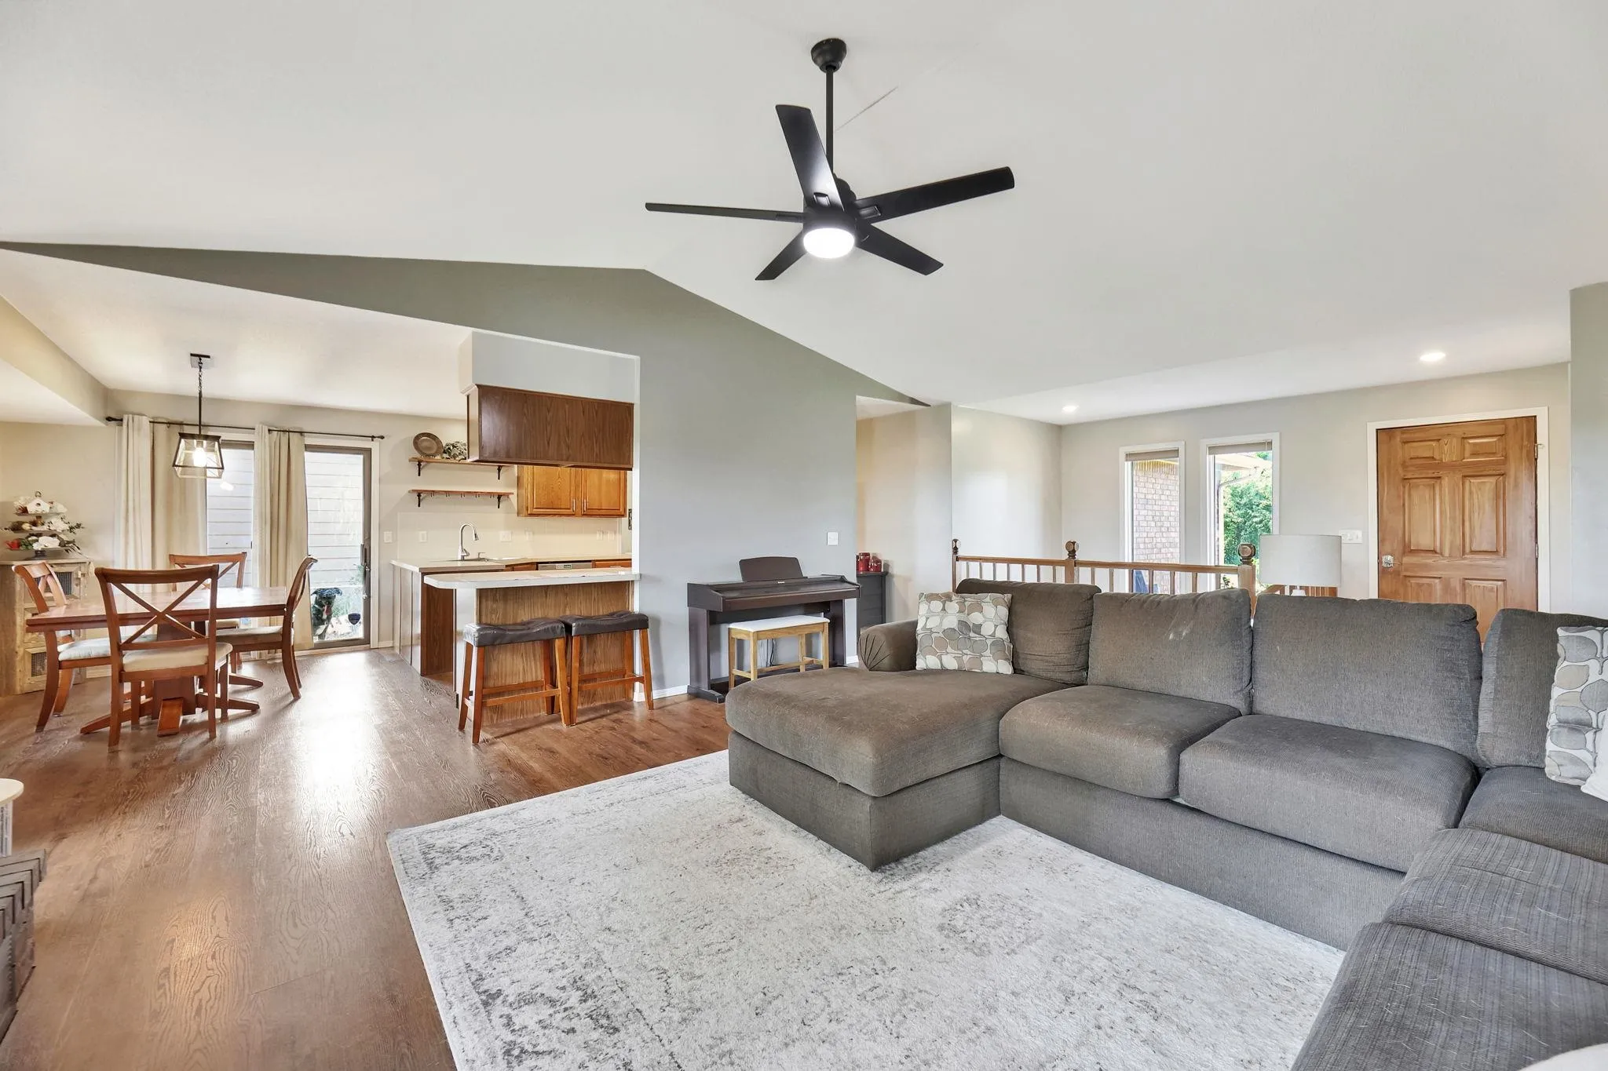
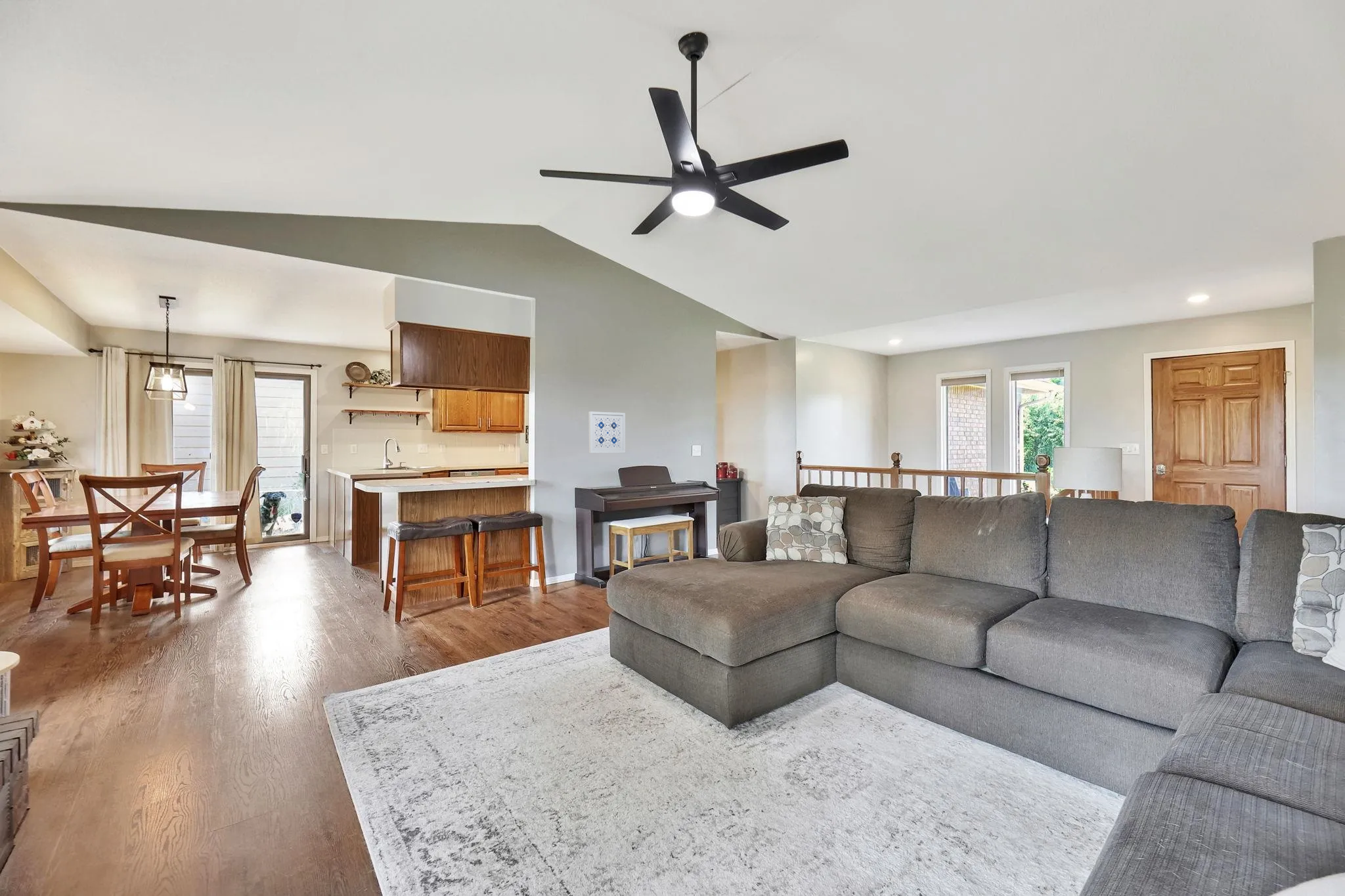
+ wall art (607, 432)
